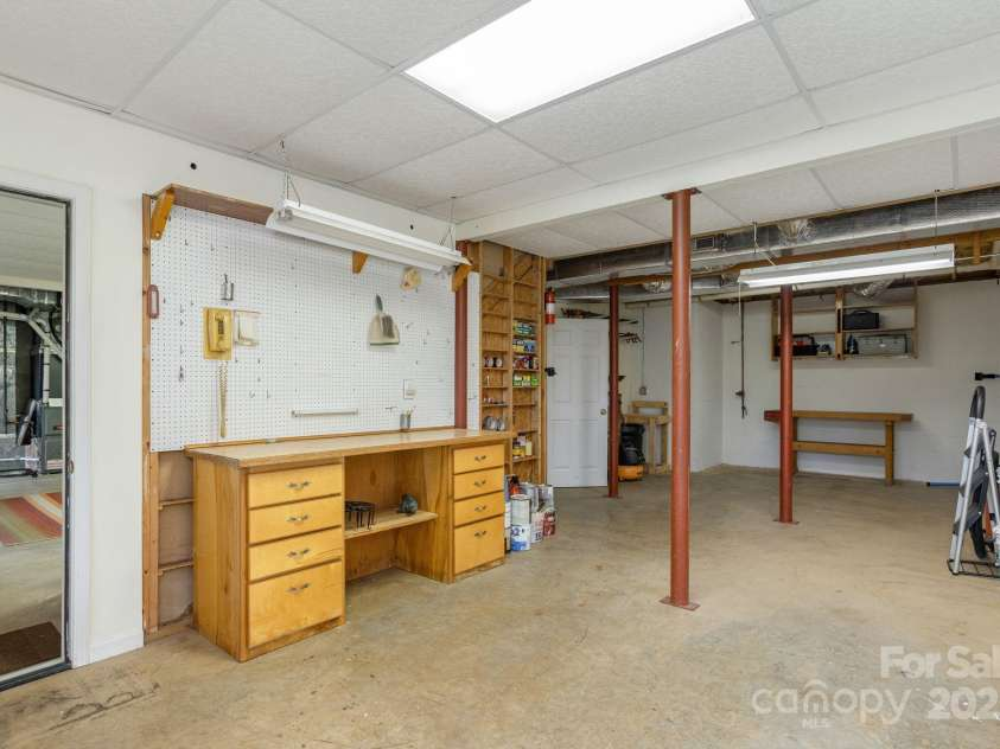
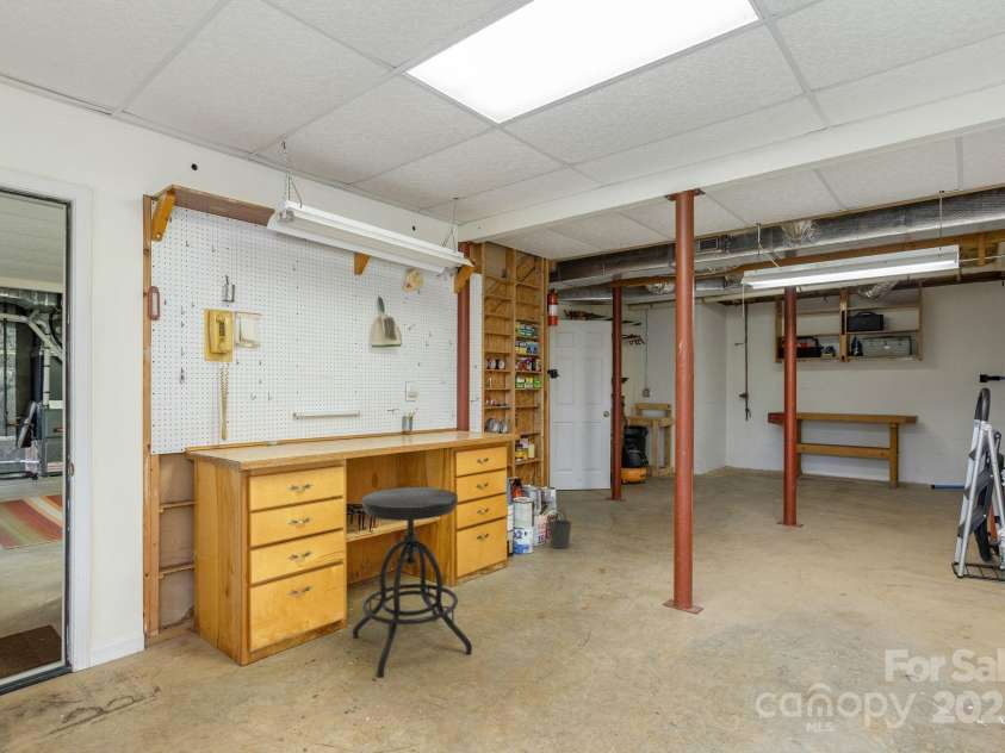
+ bucket (559, 527)
+ stool (410, 564)
